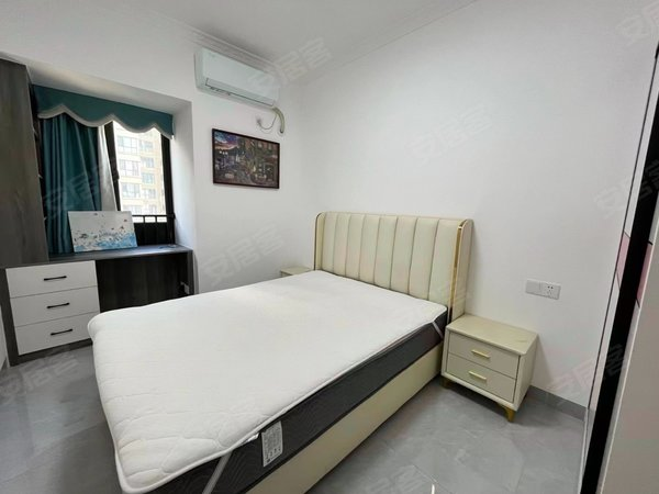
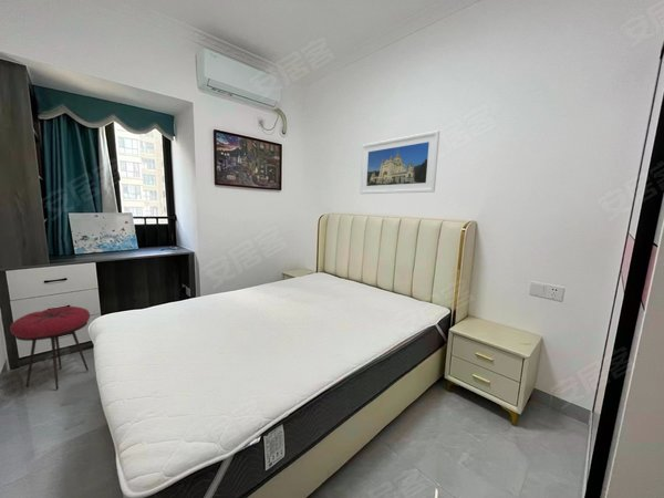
+ stool (54, 345)
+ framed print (395, 166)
